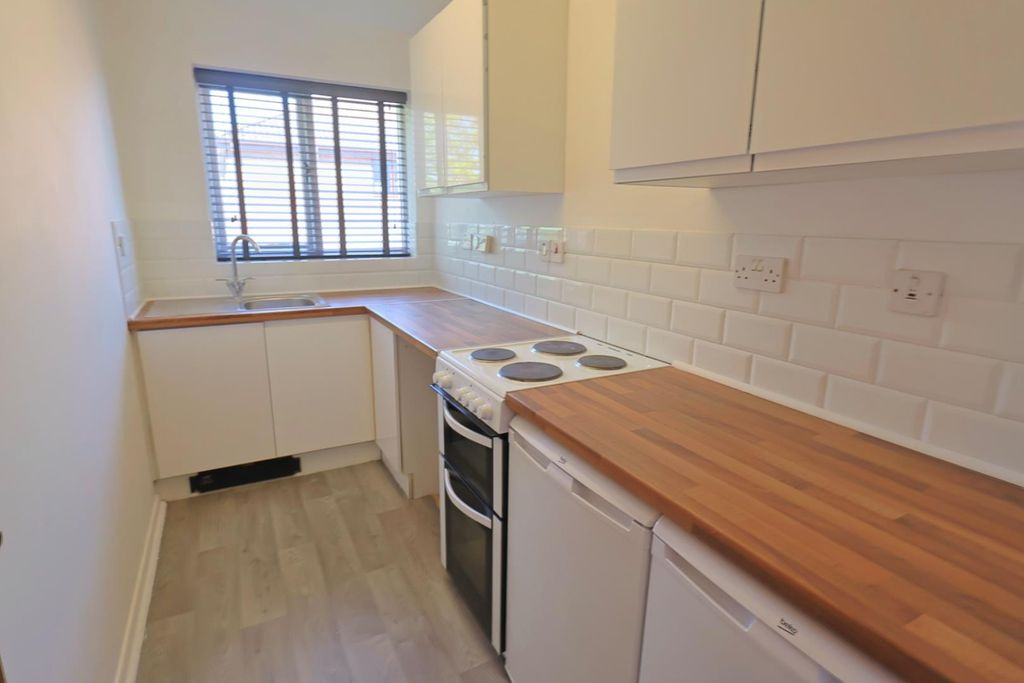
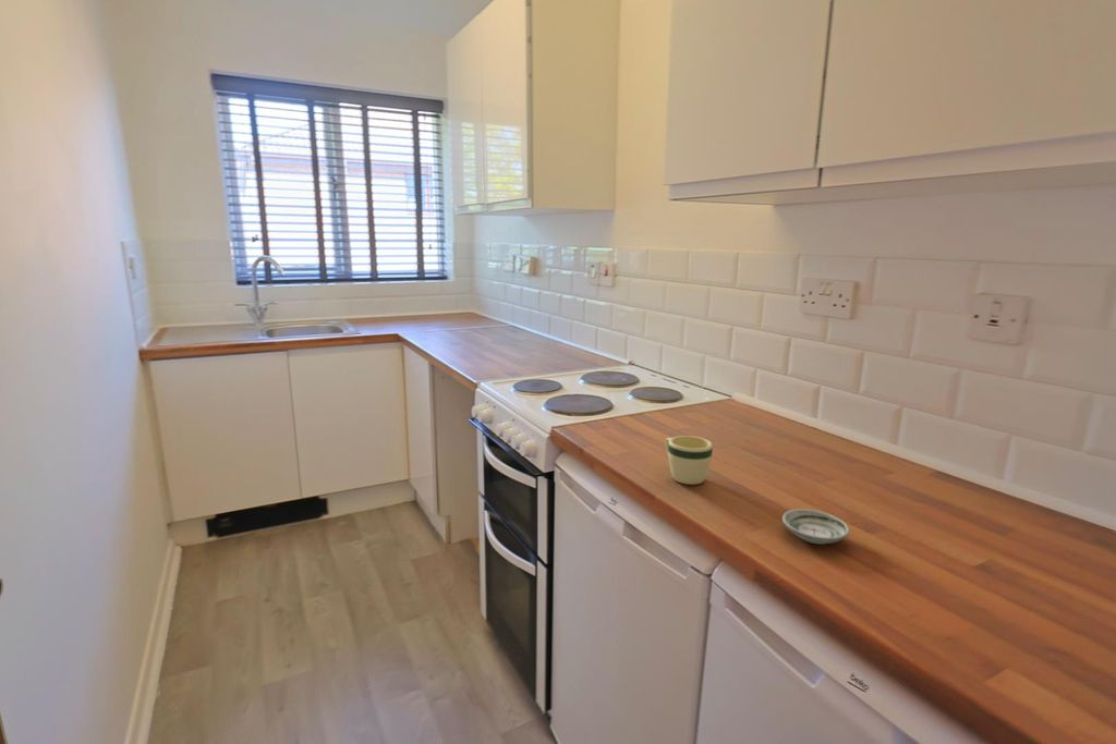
+ mug (683, 456)
+ saucer (814, 529)
